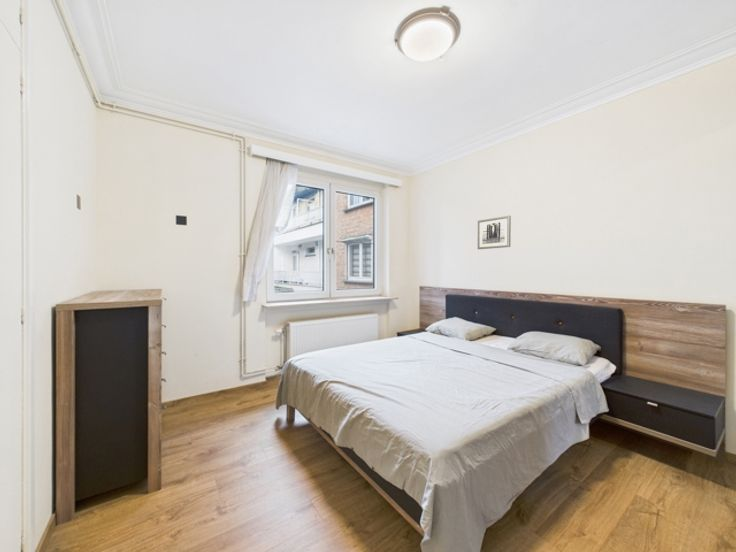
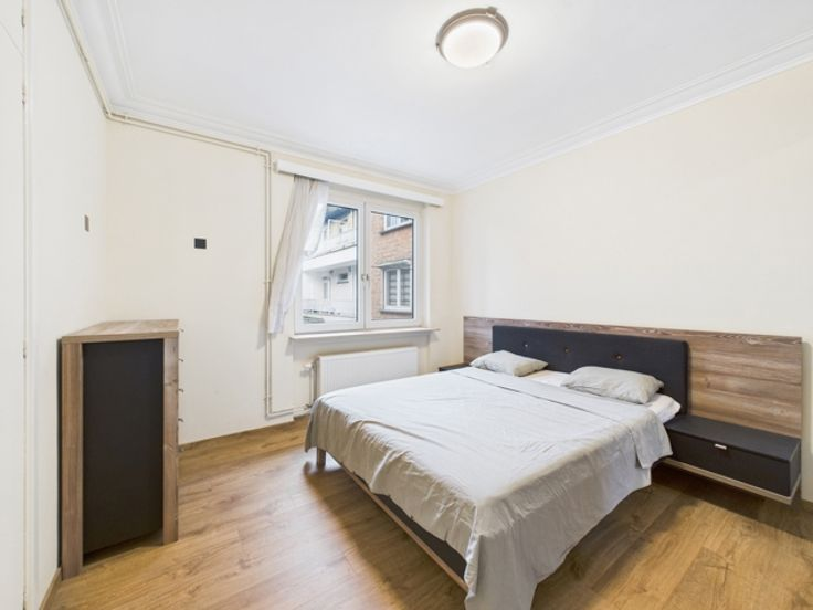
- wall art (493, 233)
